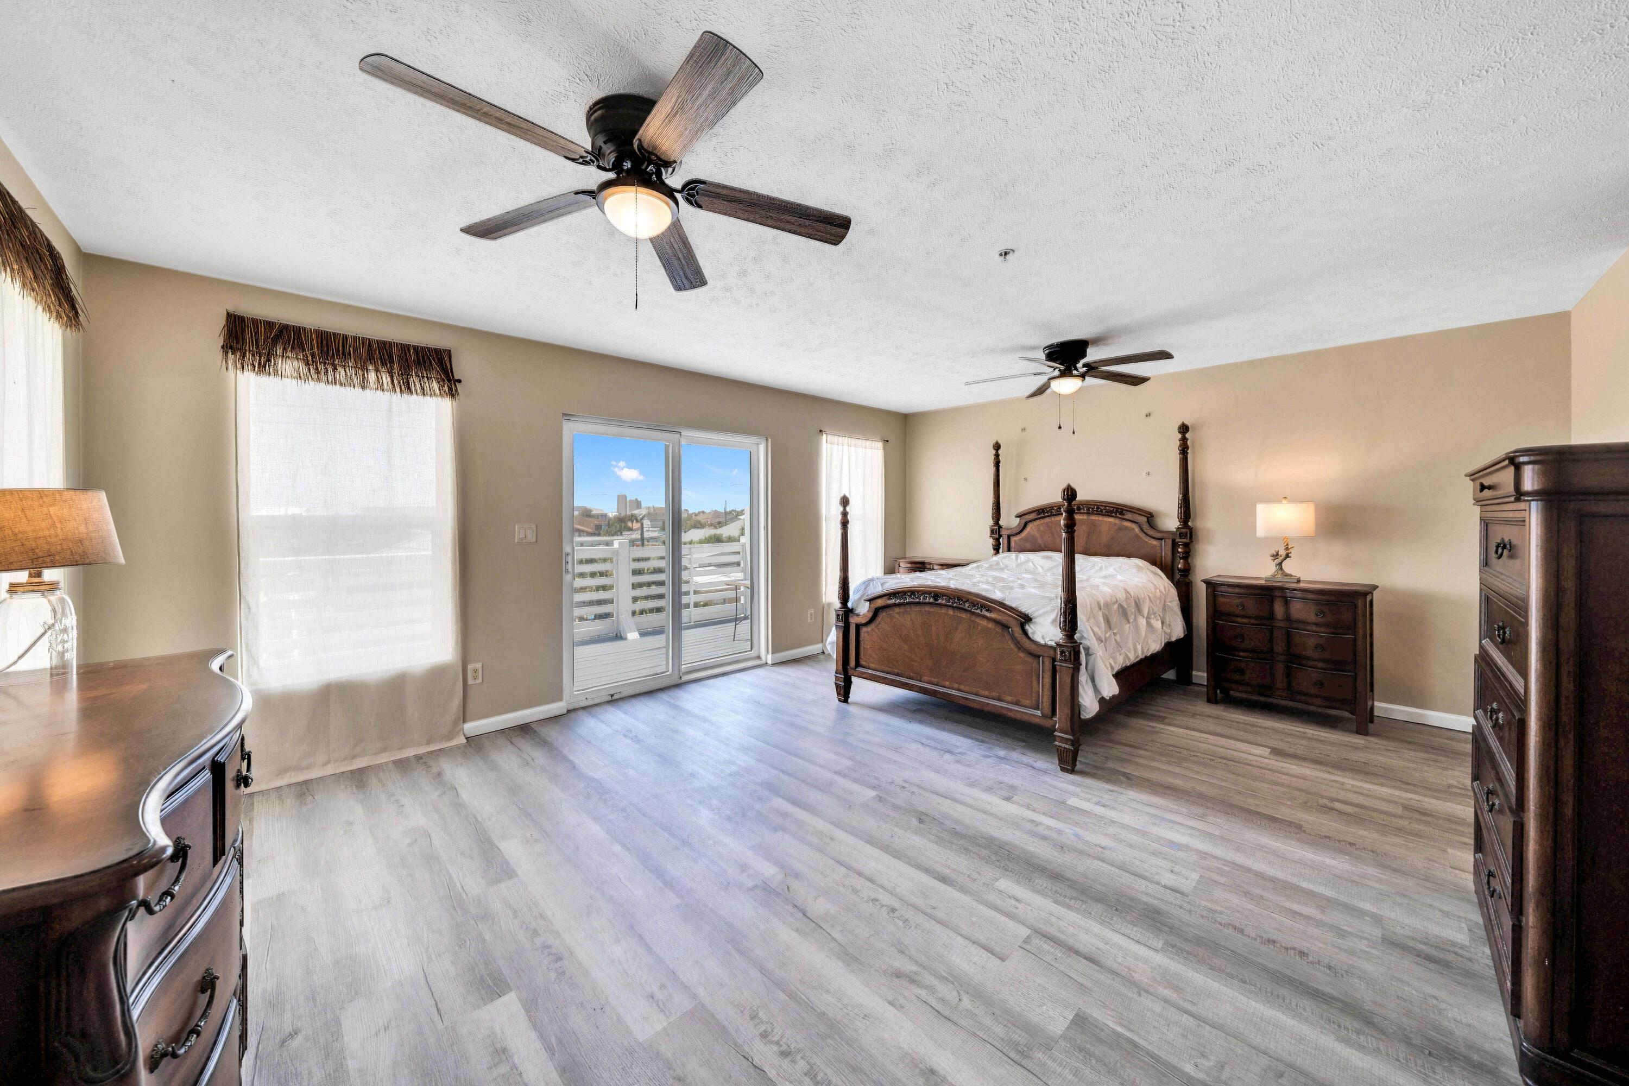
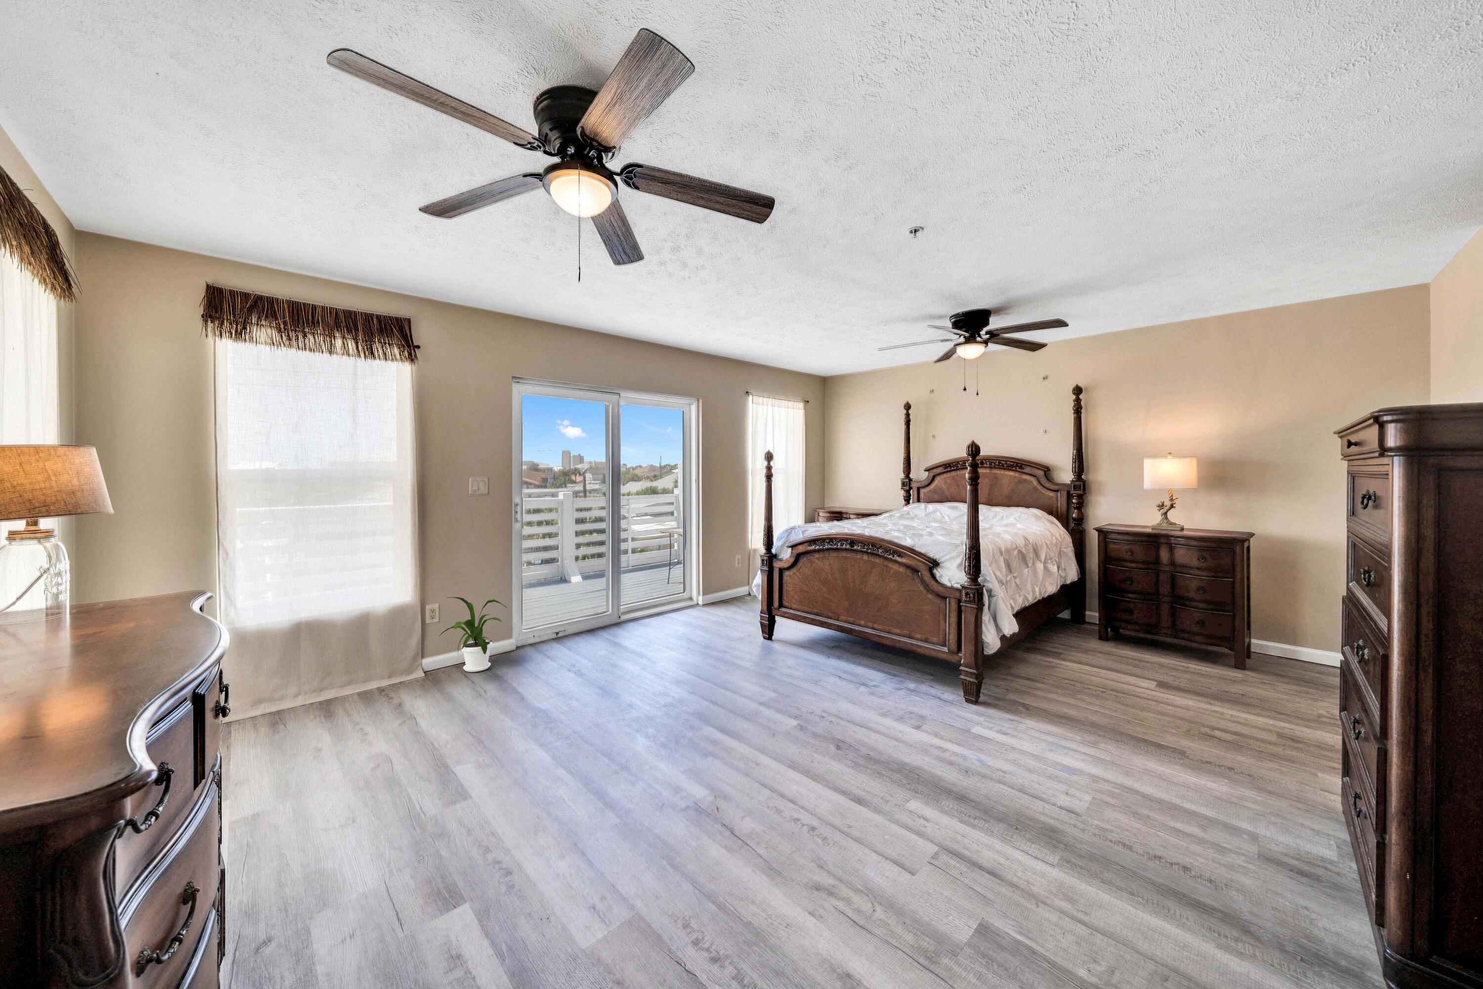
+ house plant (474, 631)
